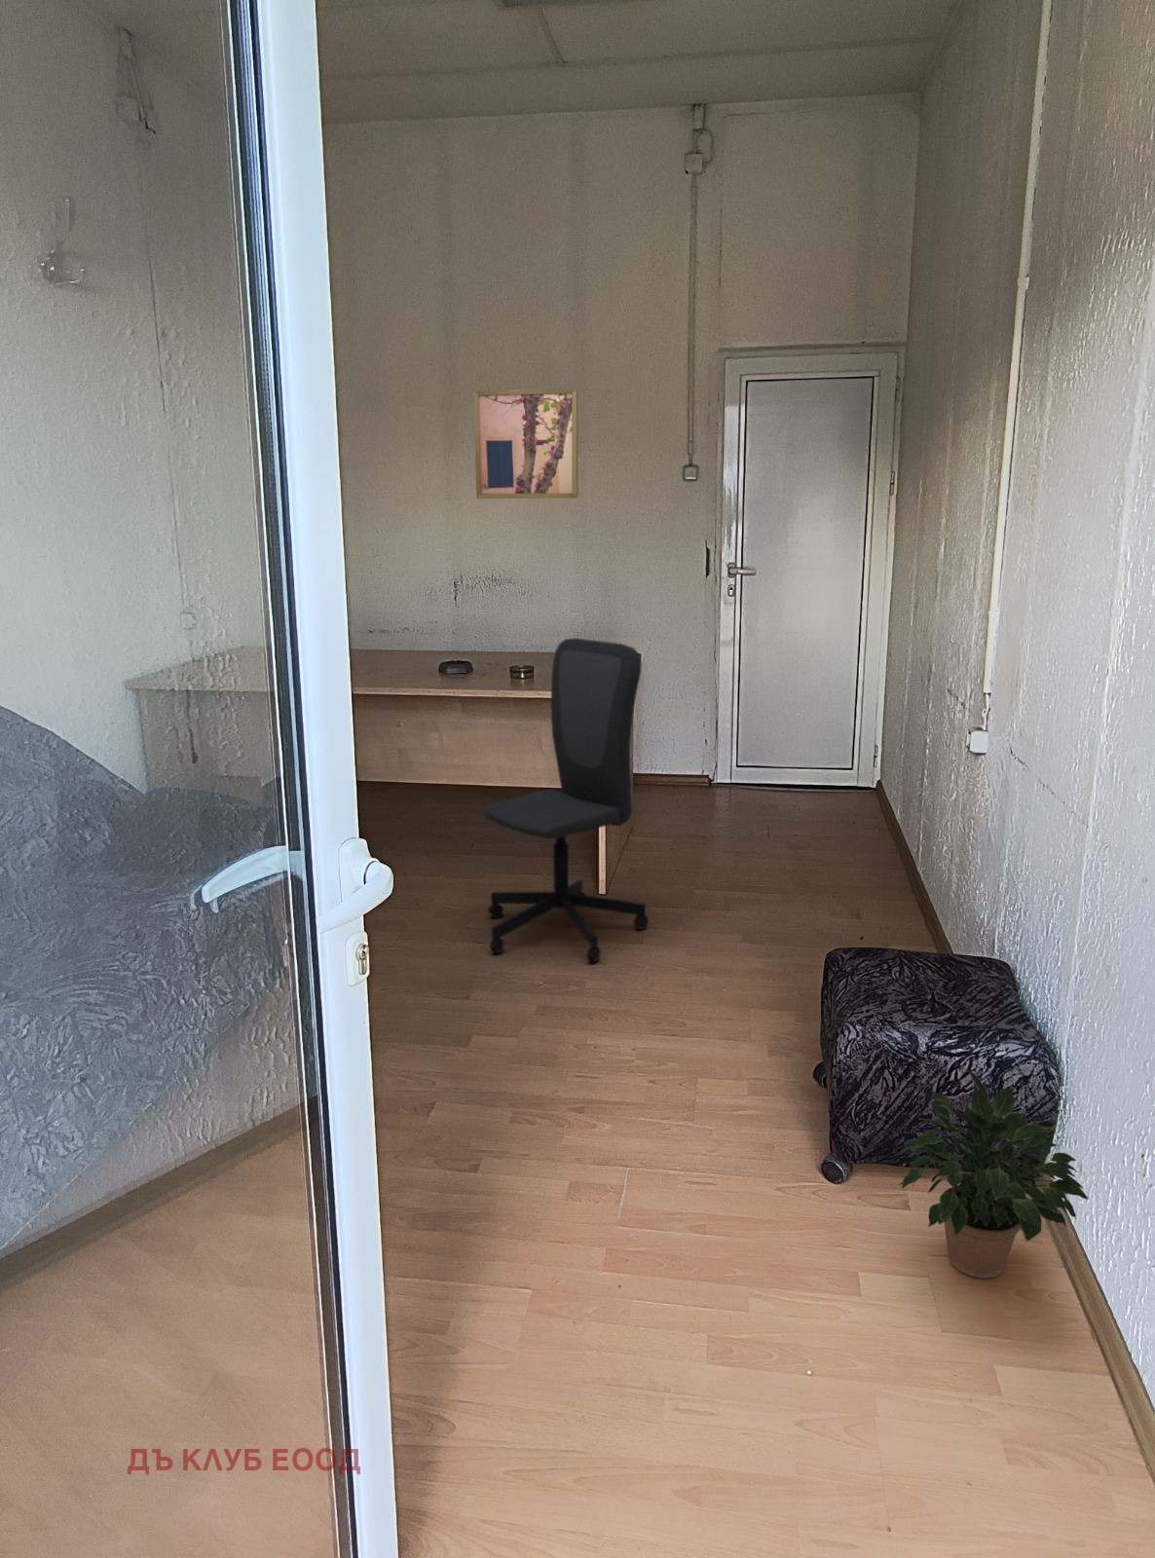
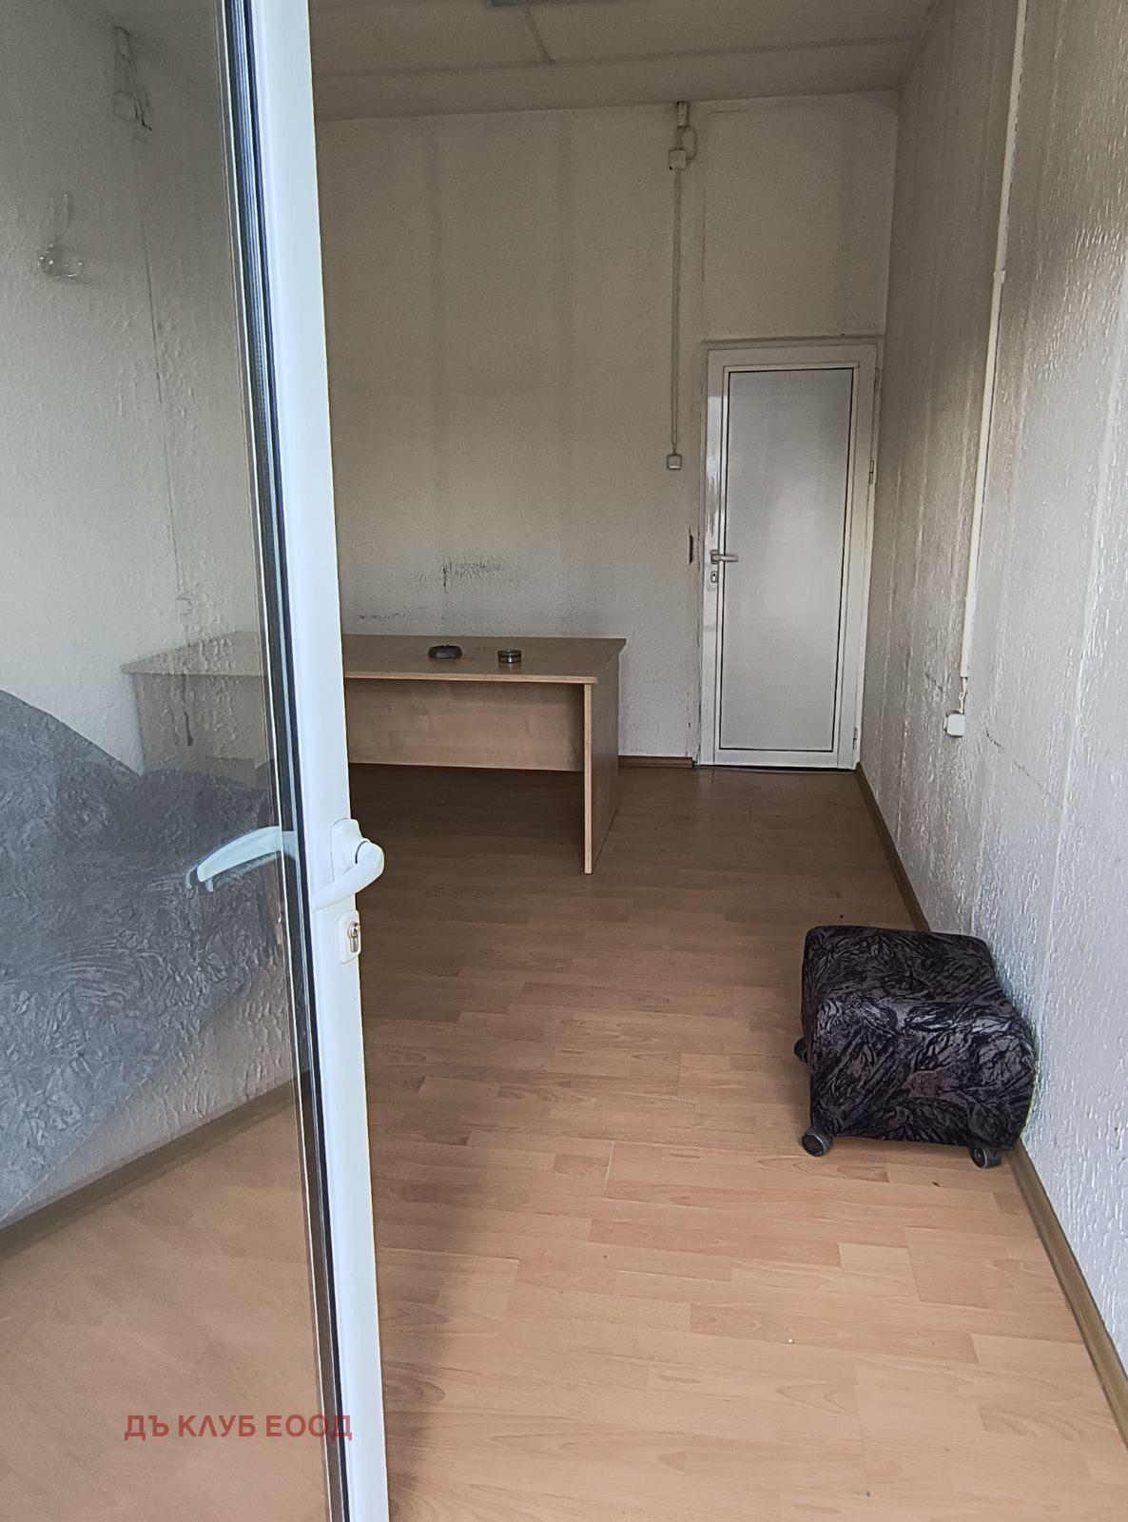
- office chair (564, 791)
- potted plant (986, 1185)
- wall art (525, 444)
